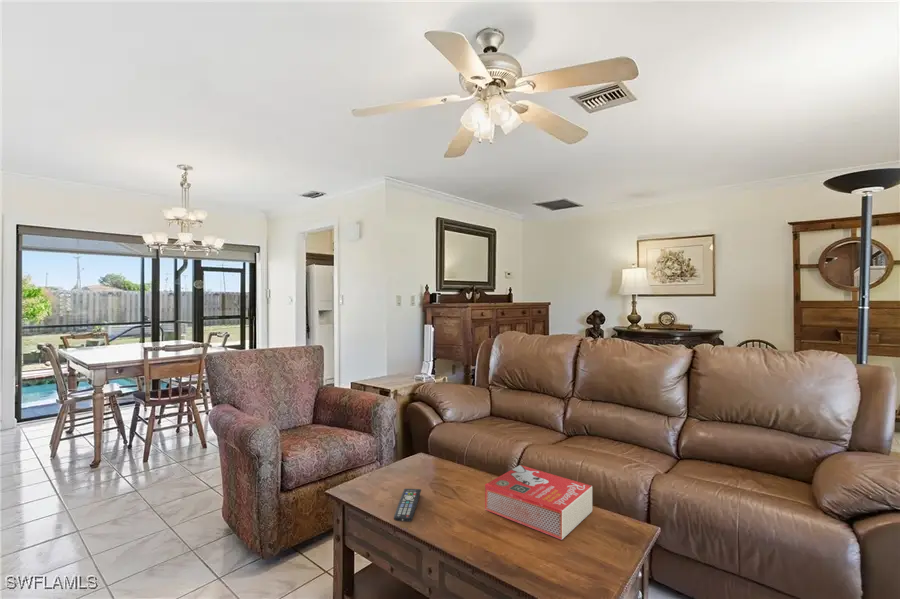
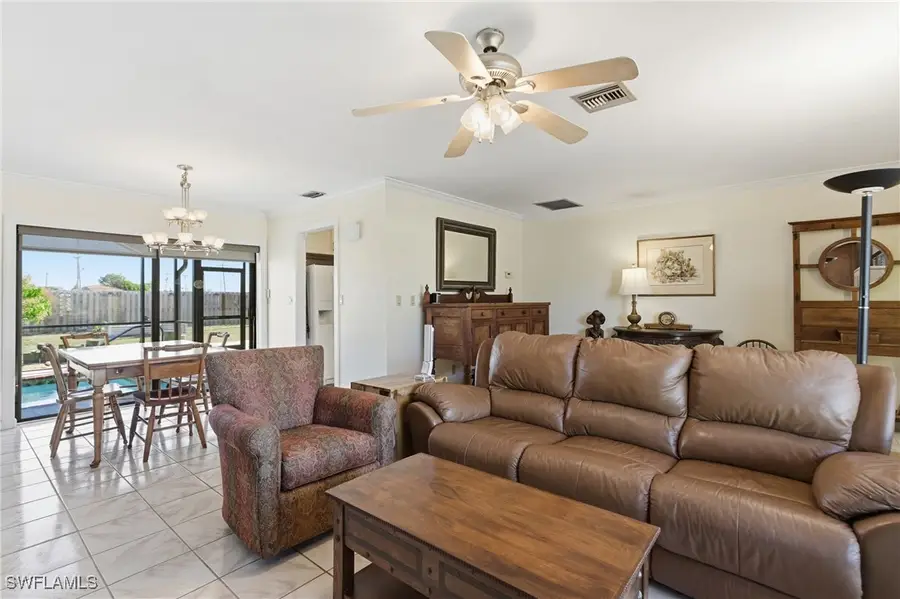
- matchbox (538, 497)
- remote control (408, 503)
